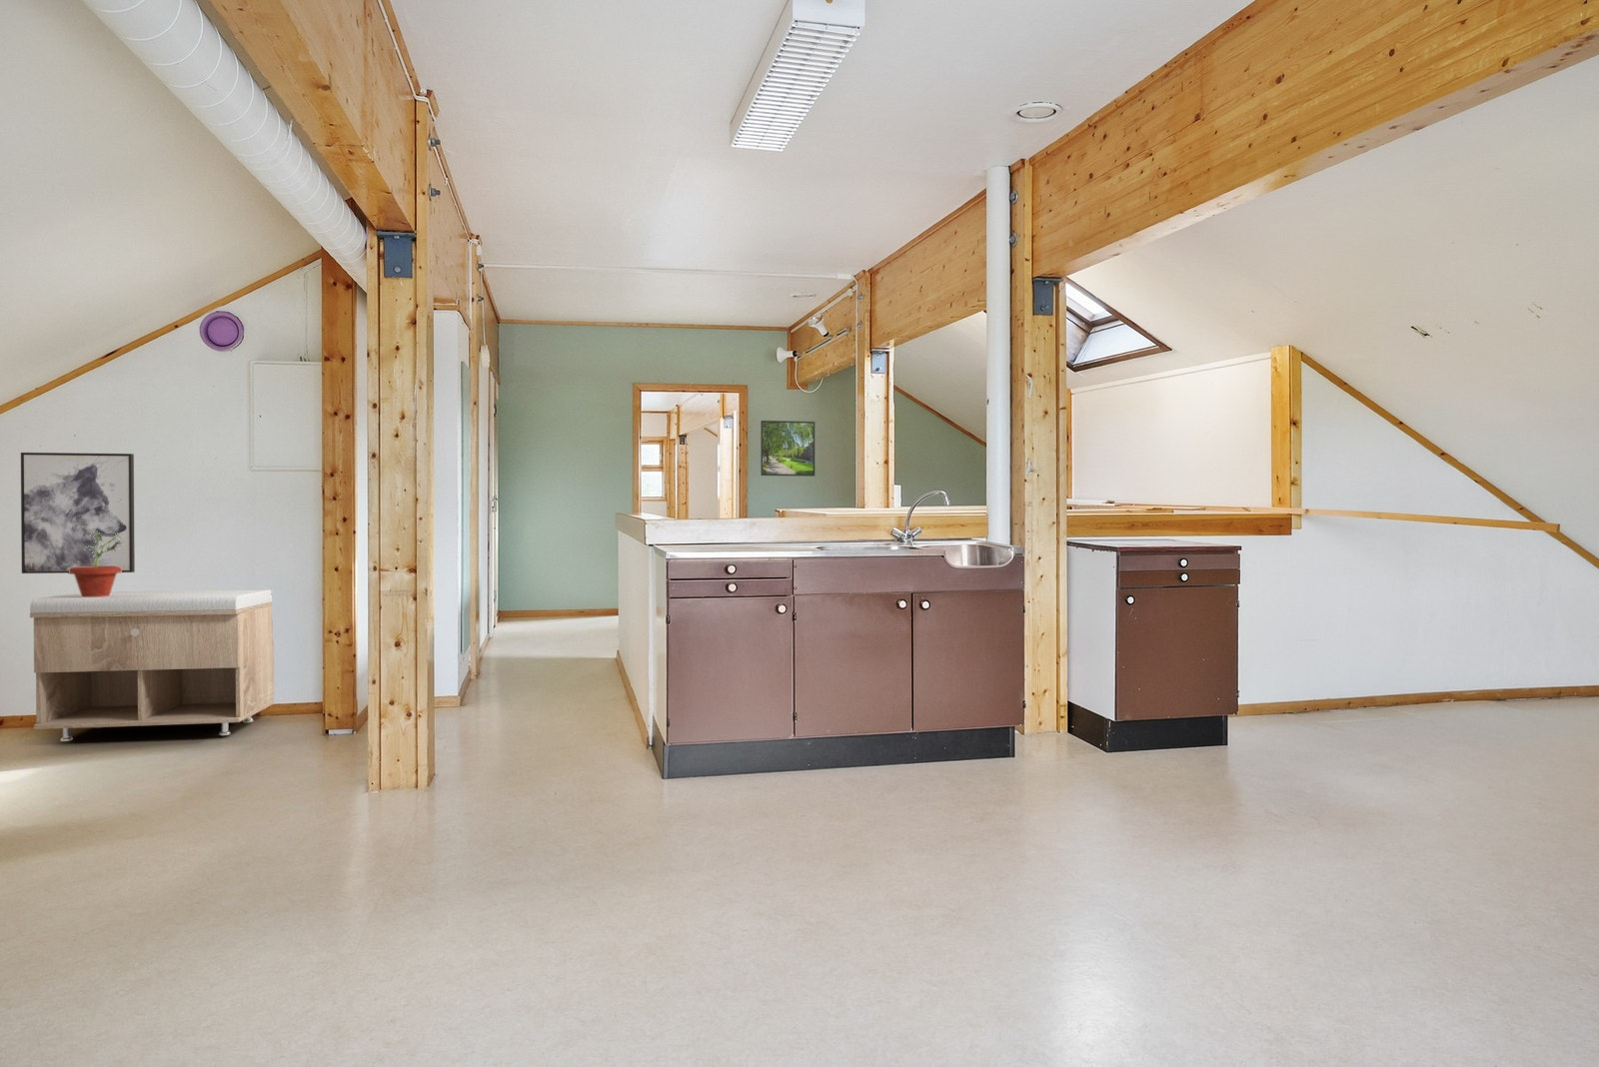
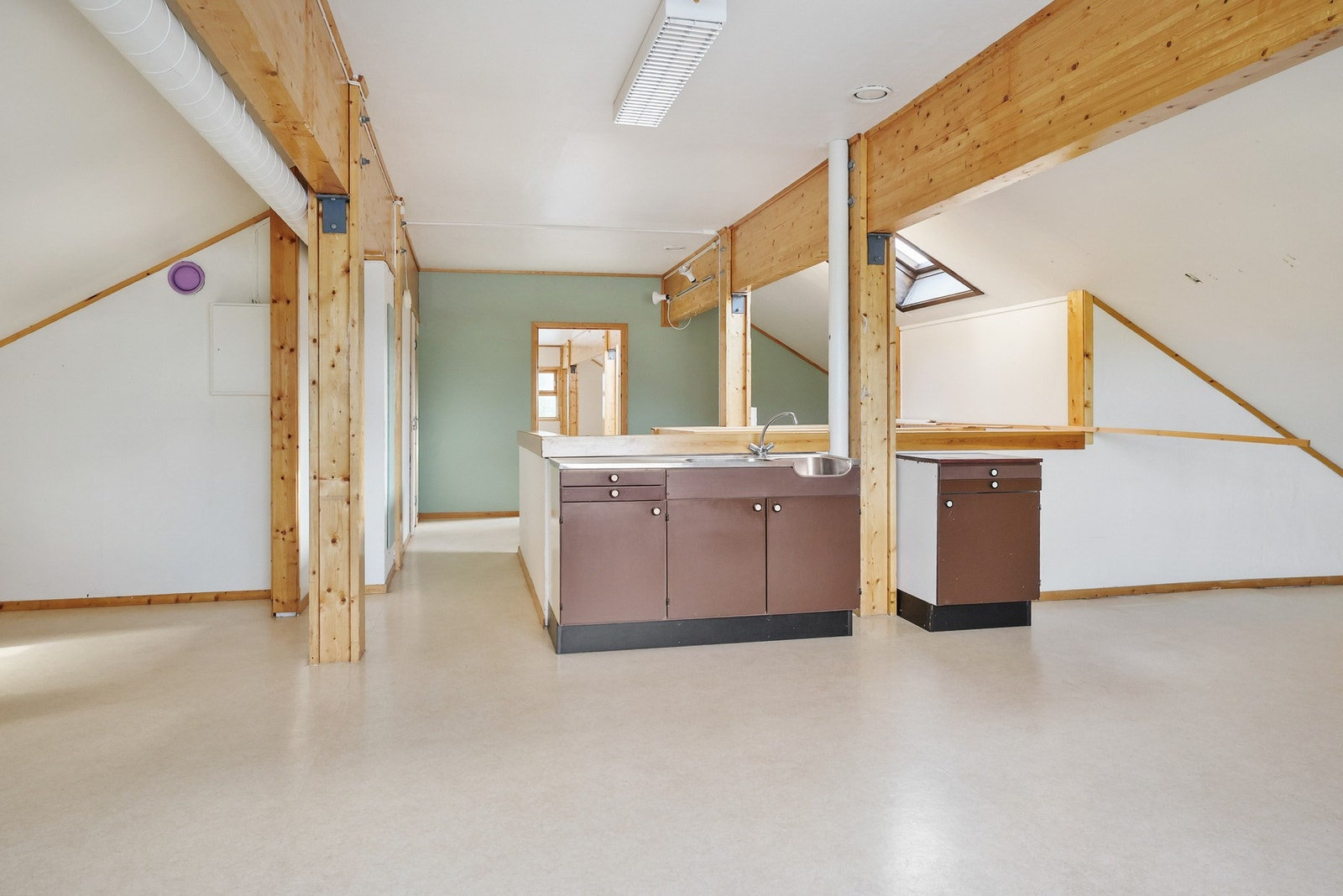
- potted plant (96, 561)
- storage bench (160, 662)
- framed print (787, 448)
- wall art (77, 512)
